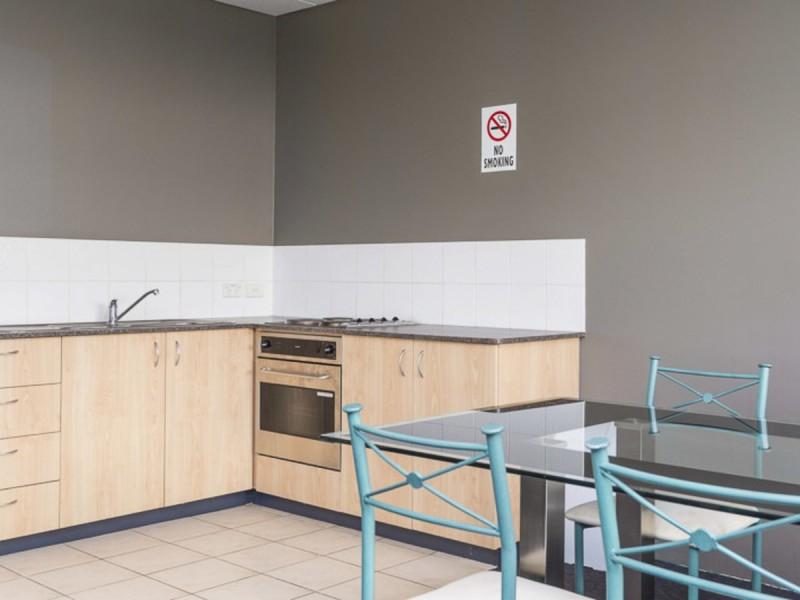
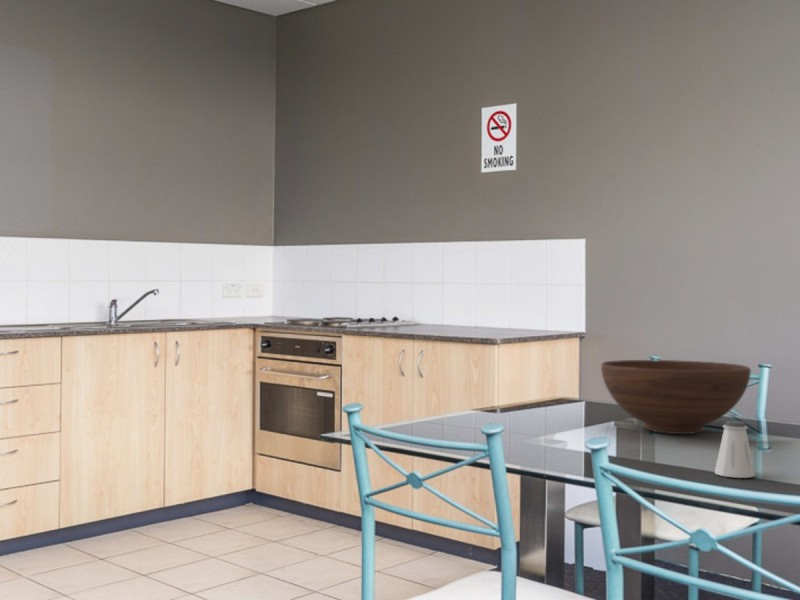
+ saltshaker (734, 448)
+ fruit bowl (673, 398)
